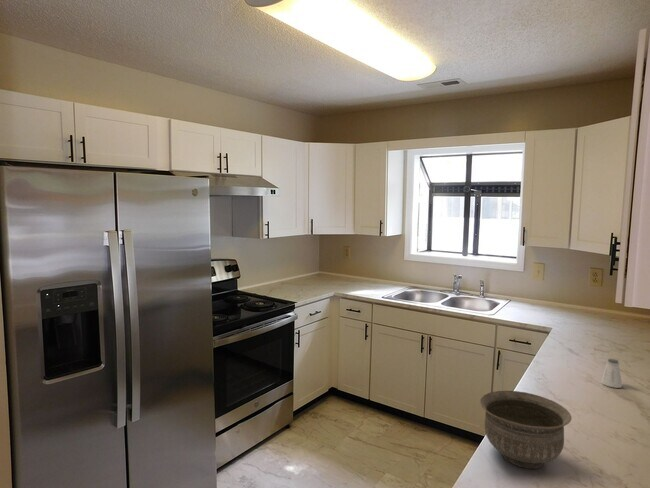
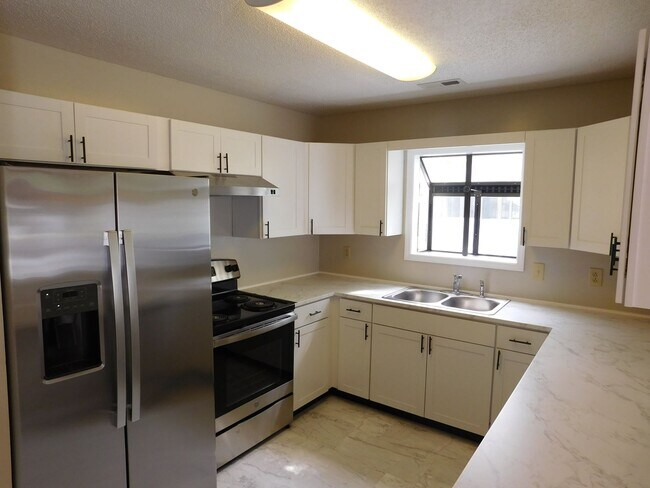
- saltshaker (612, 372)
- bowl (522, 431)
